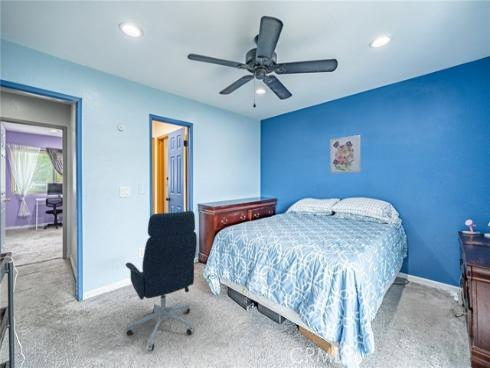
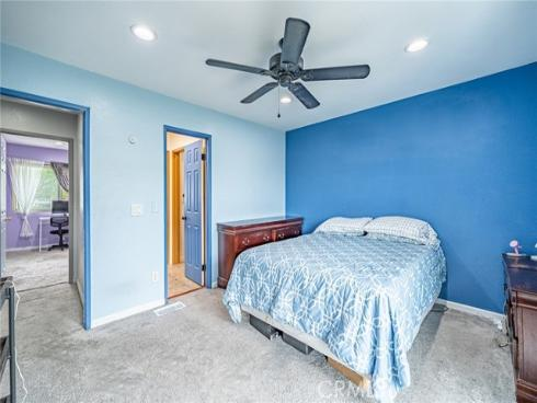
- office chair (164, 269)
- wall art (344, 155)
